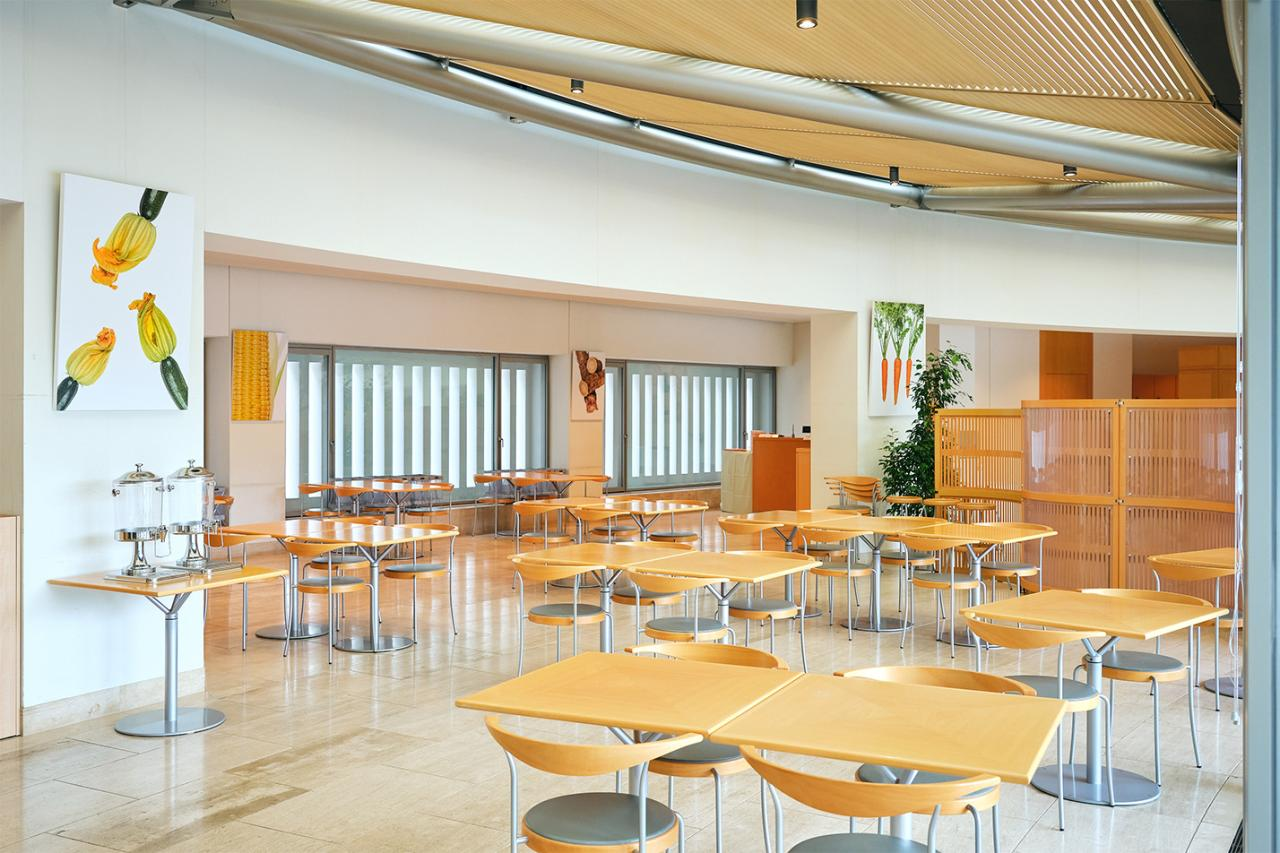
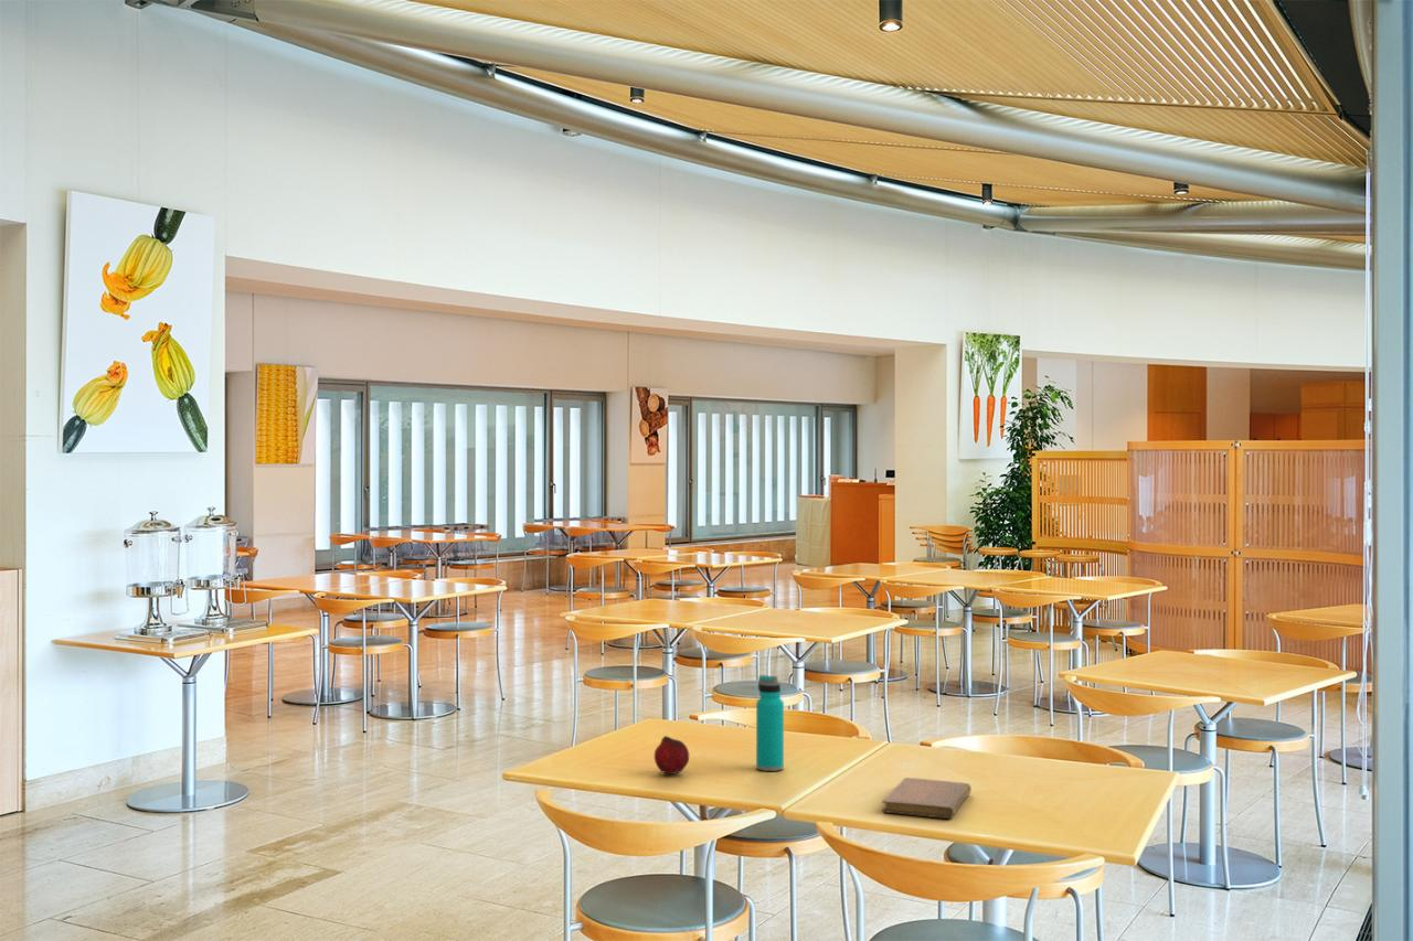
+ water bottle (769, 721)
+ notebook (927, 796)
+ fruit (671, 755)
